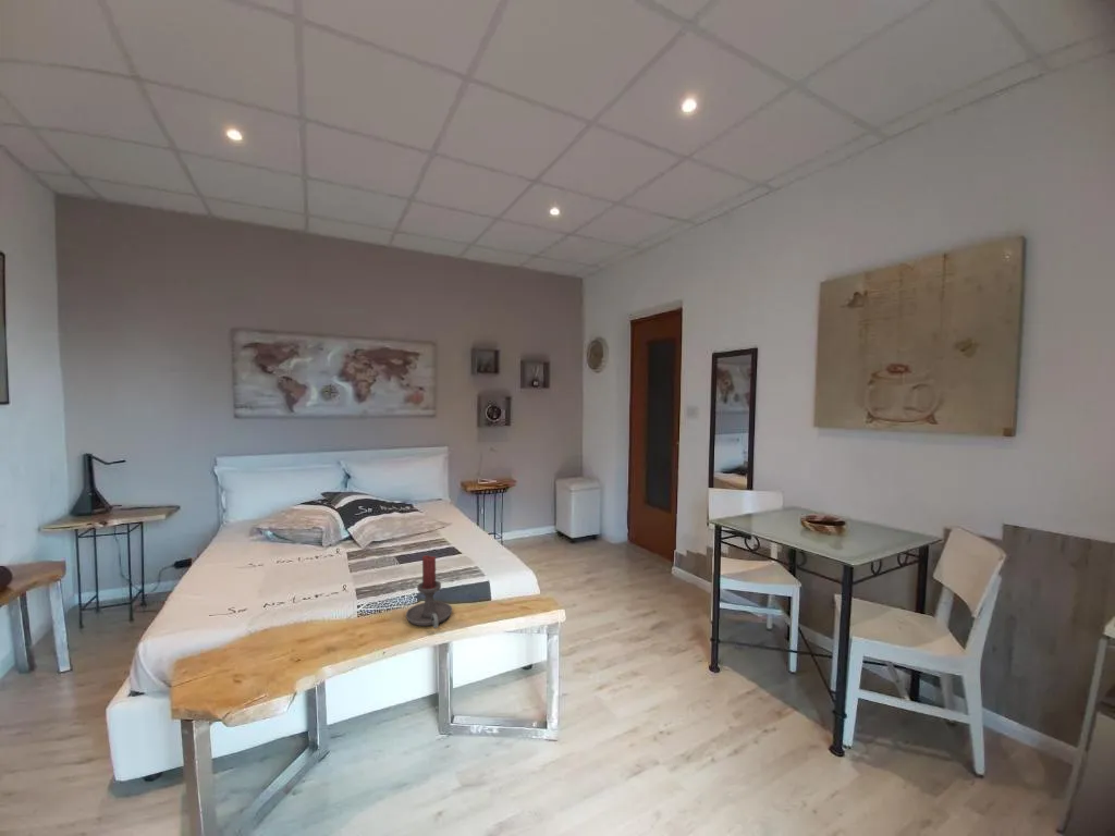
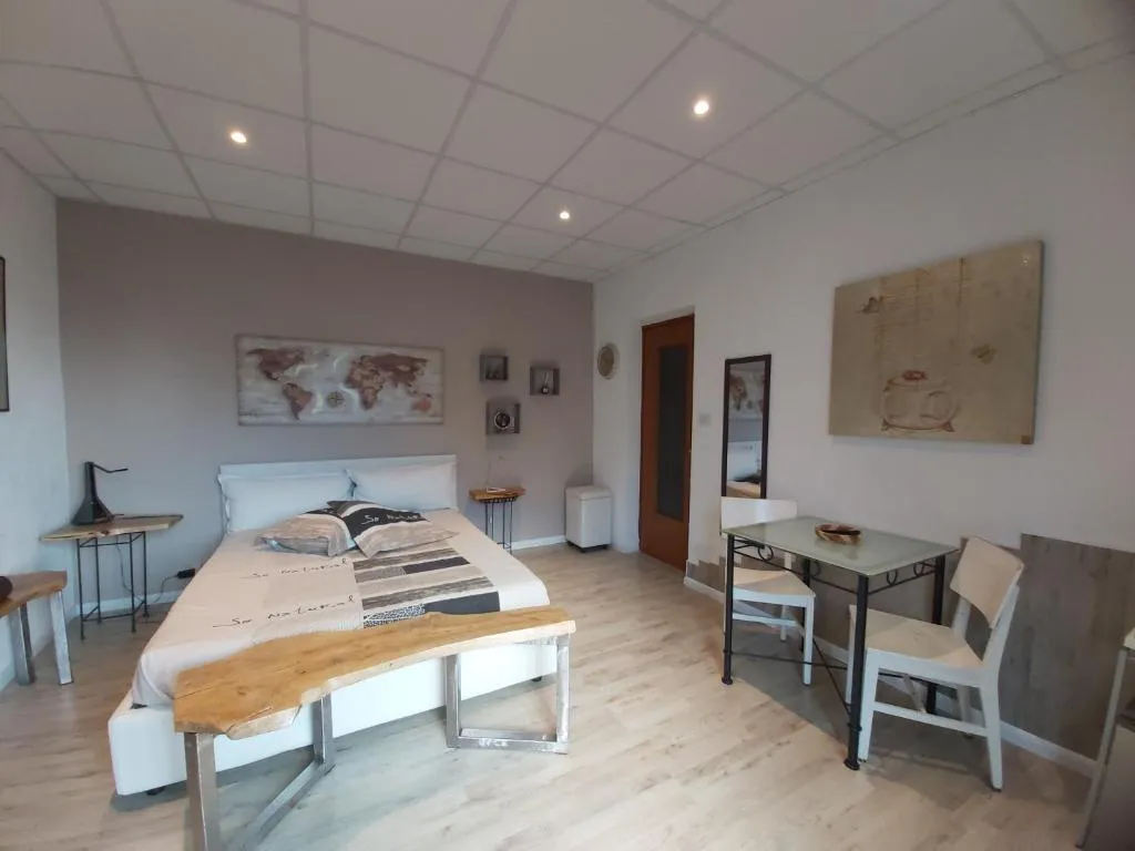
- candle holder (430, 588)
